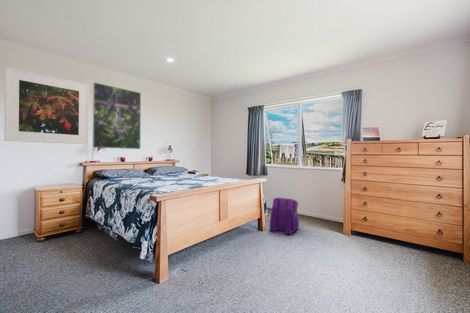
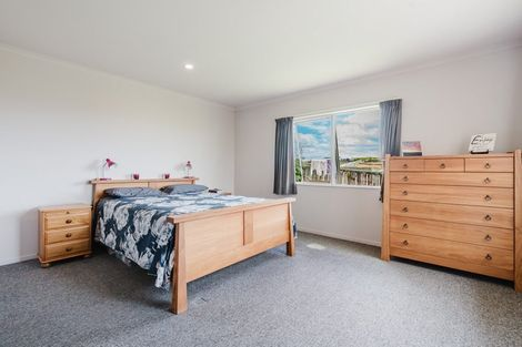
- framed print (51, 109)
- backpack (285, 213)
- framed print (118, 118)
